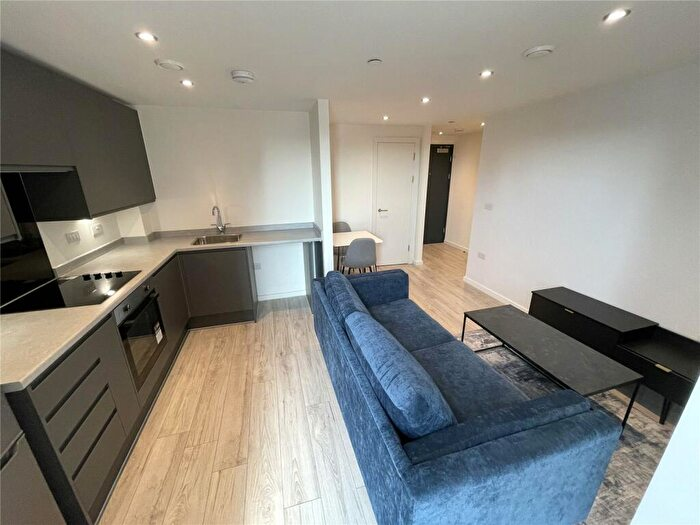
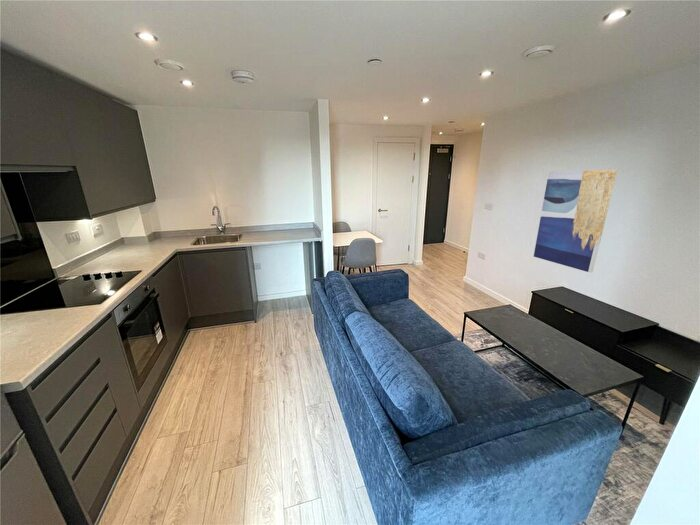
+ wall art (569, 219)
